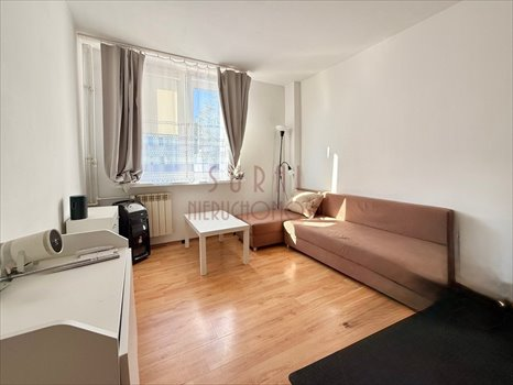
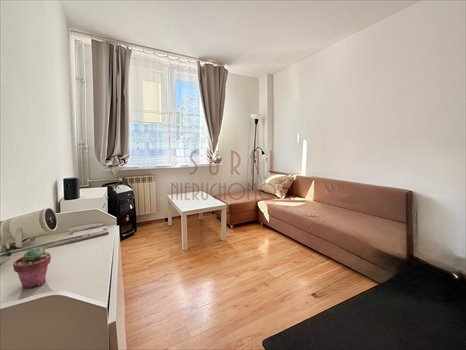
+ potted succulent (33, 265)
